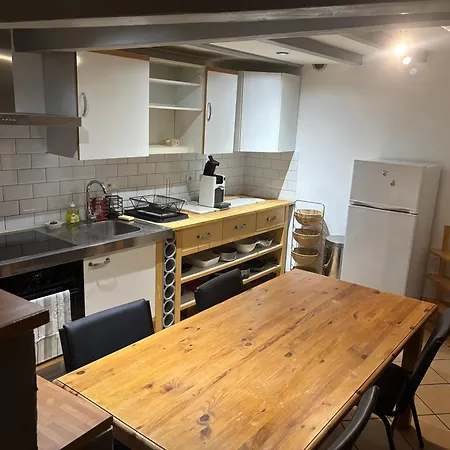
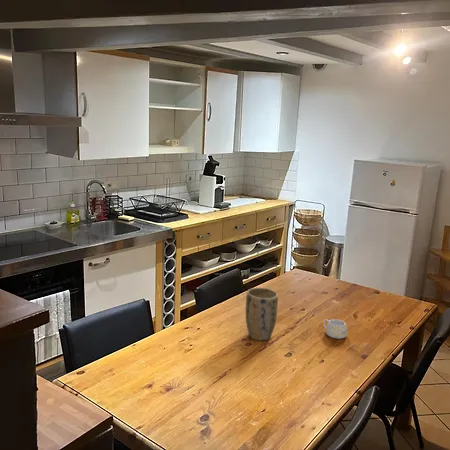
+ mug (334, 327)
+ plant pot (261, 314)
